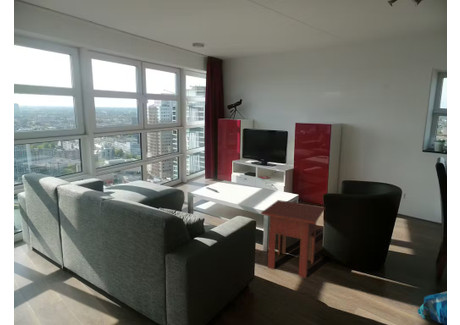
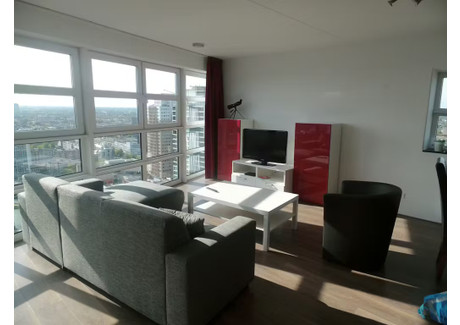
- side table (292, 236)
